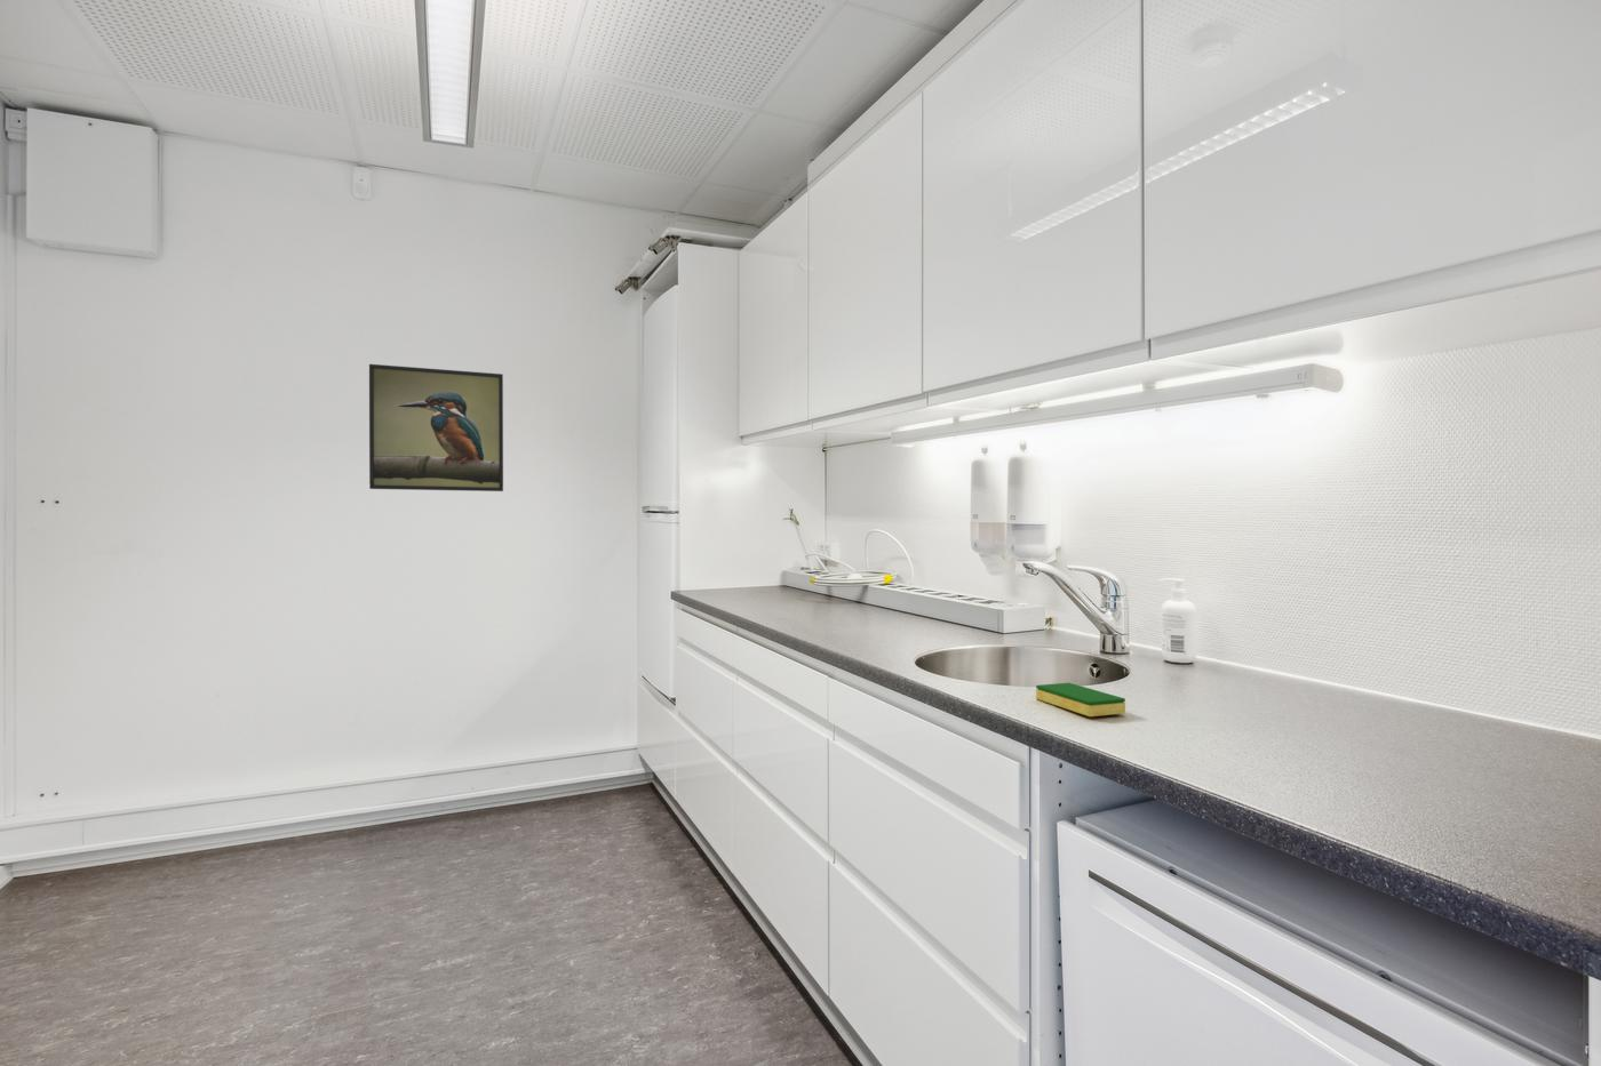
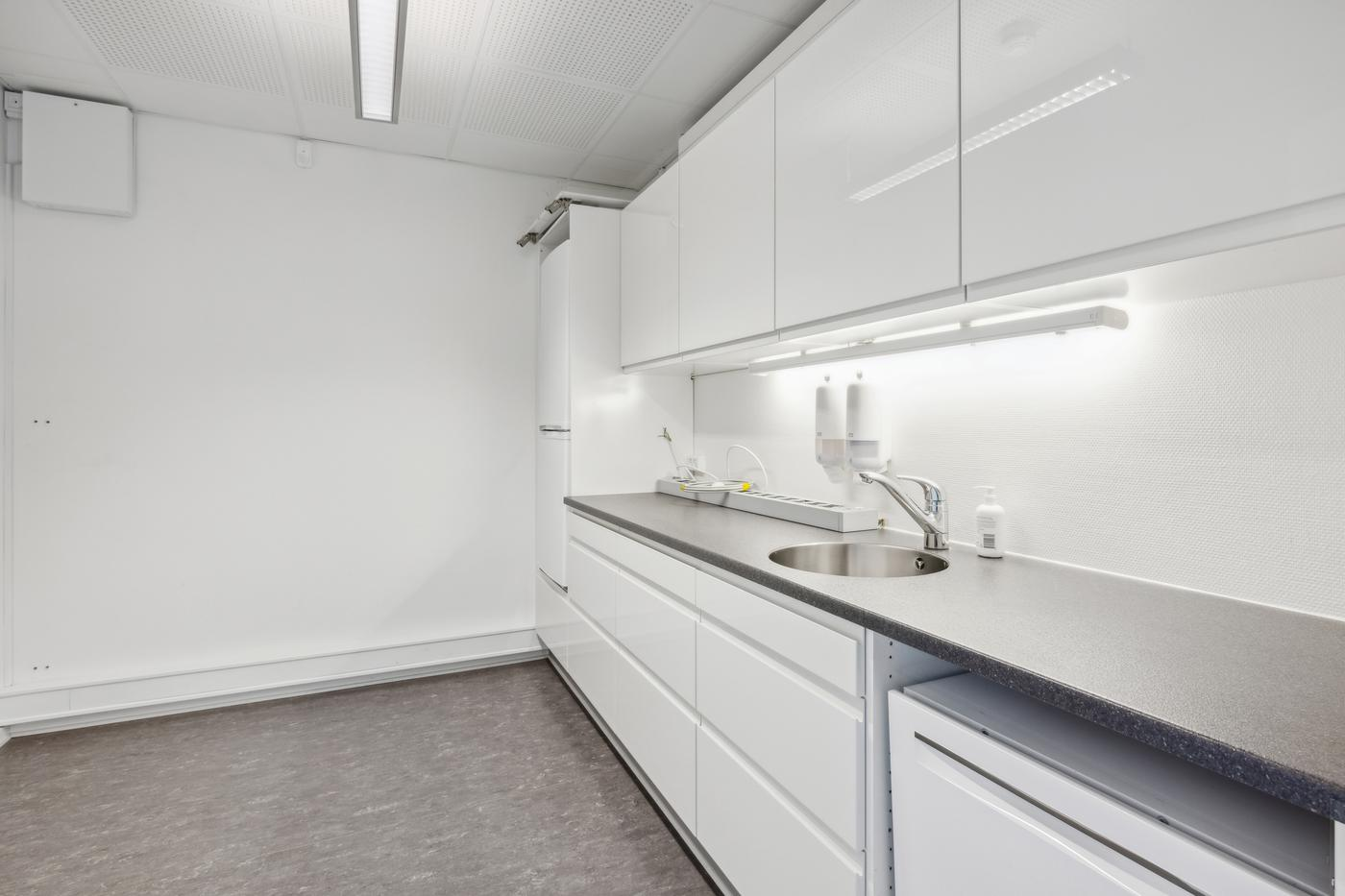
- dish sponge (1078, 698)
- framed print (438, 429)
